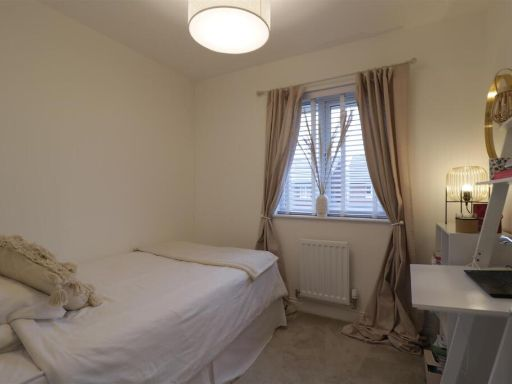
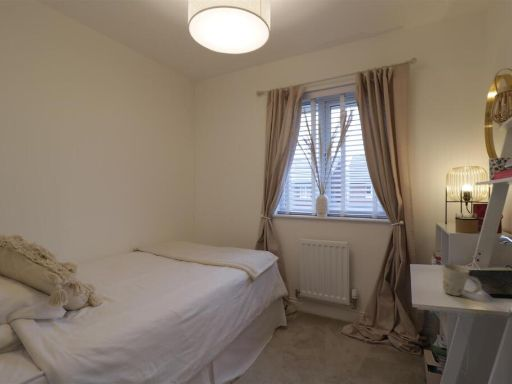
+ mug (460, 281)
